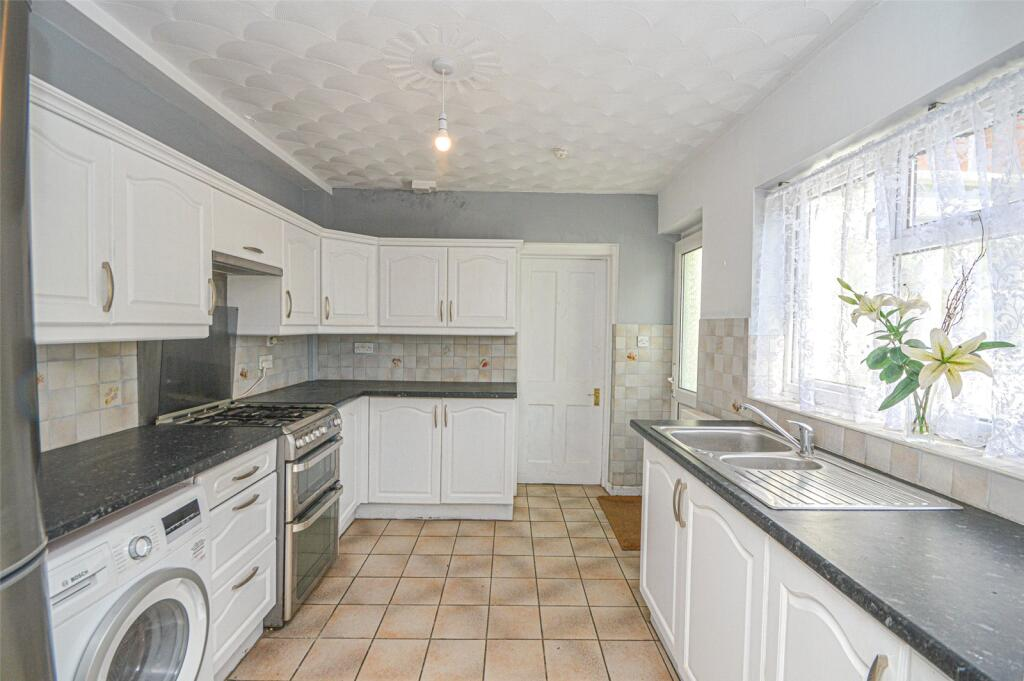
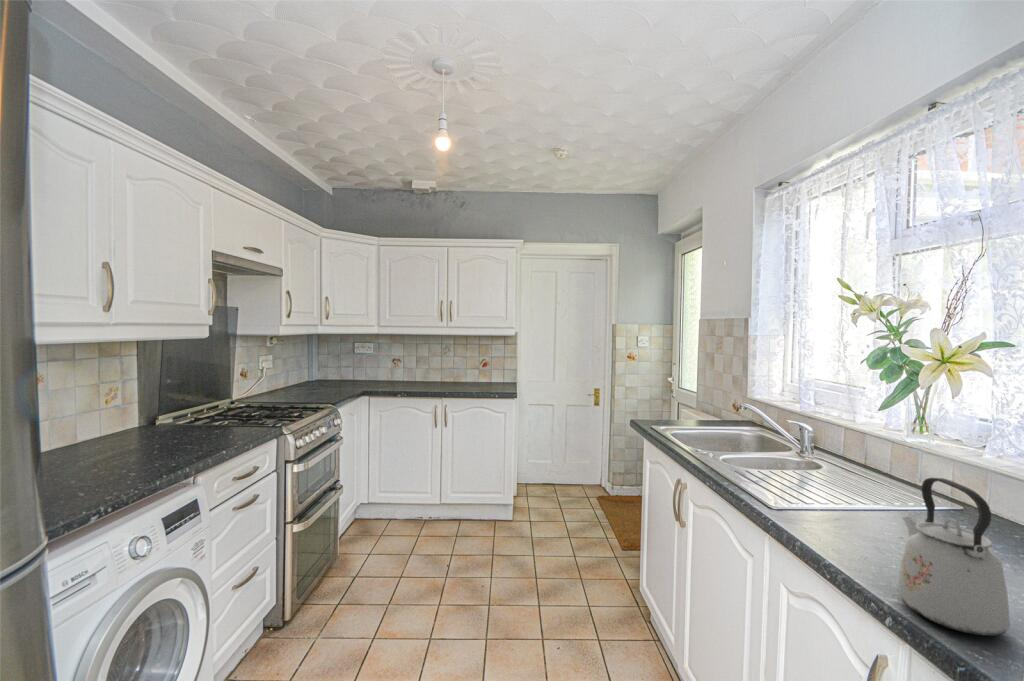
+ kettle (940, 543)
